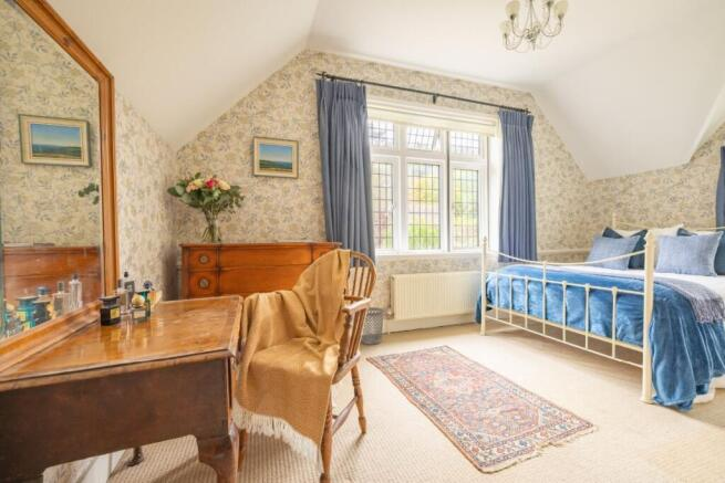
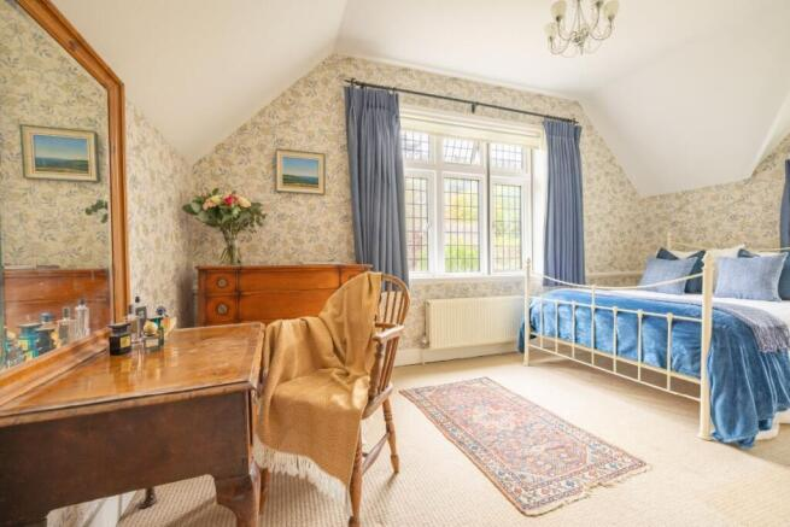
- wastebasket (370, 325)
